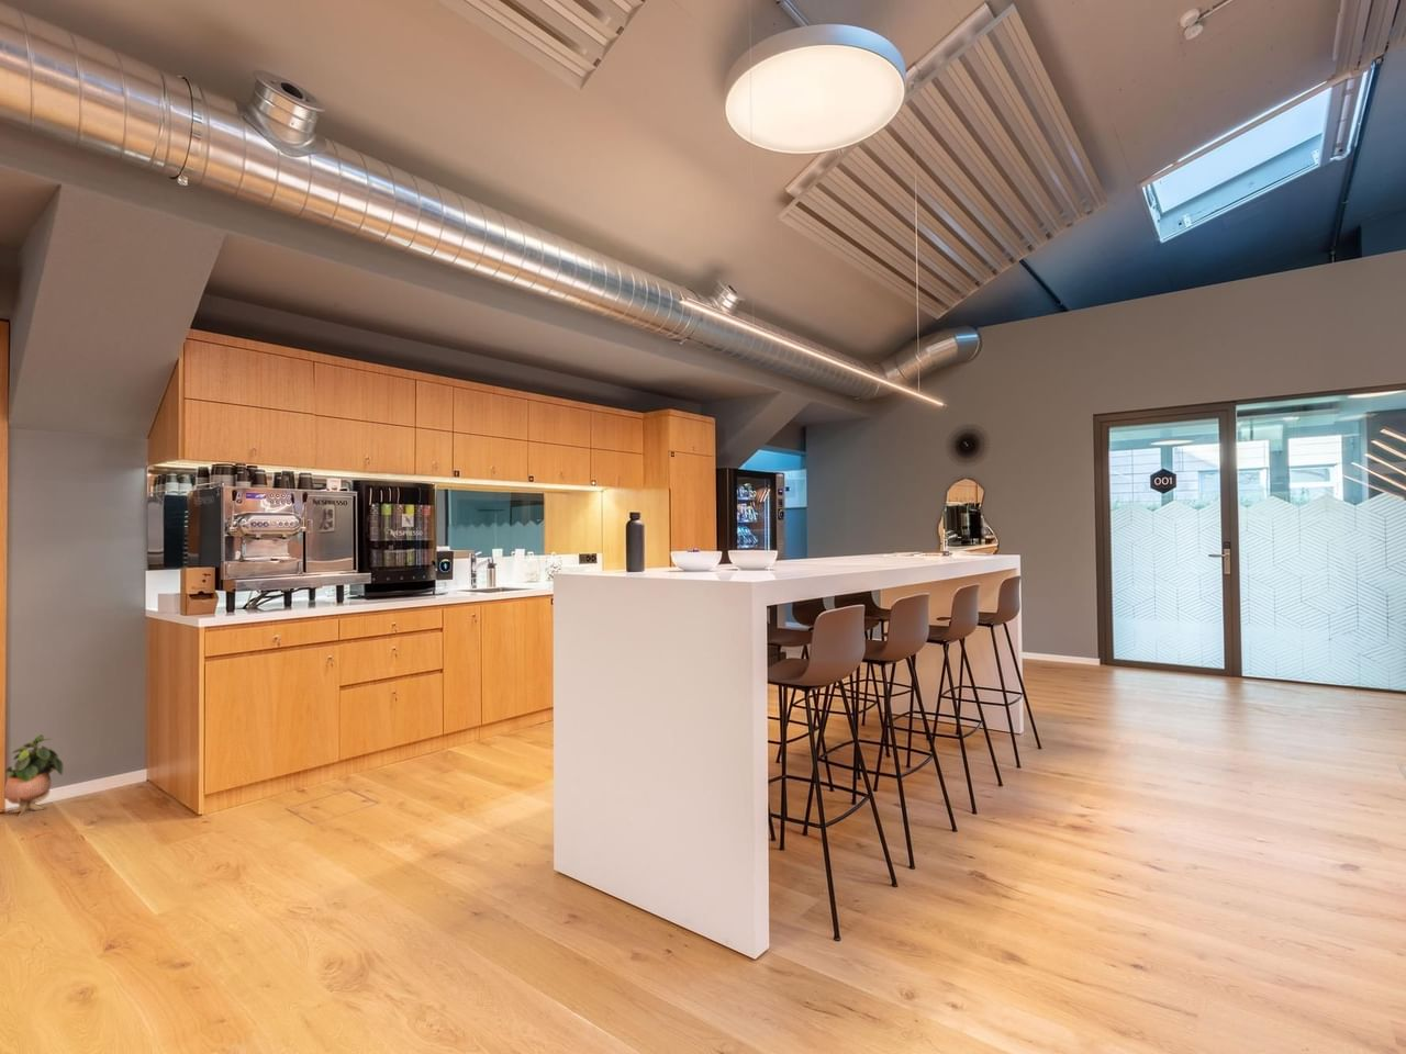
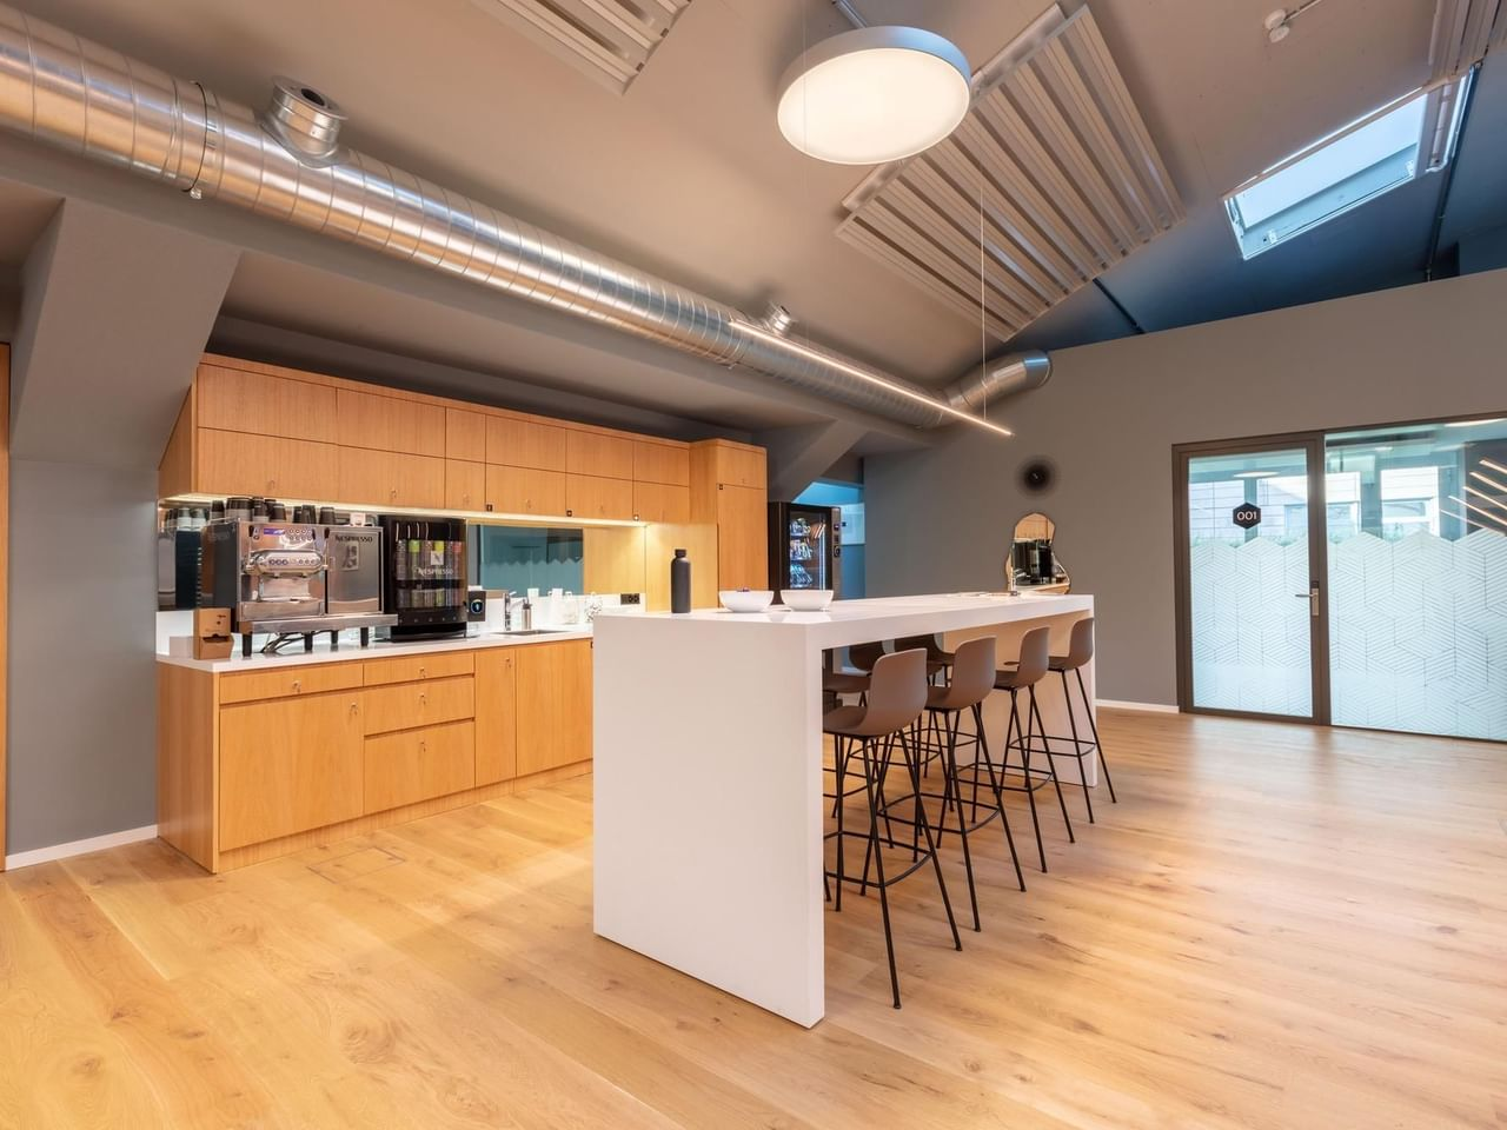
- potted plant (34, 773)
